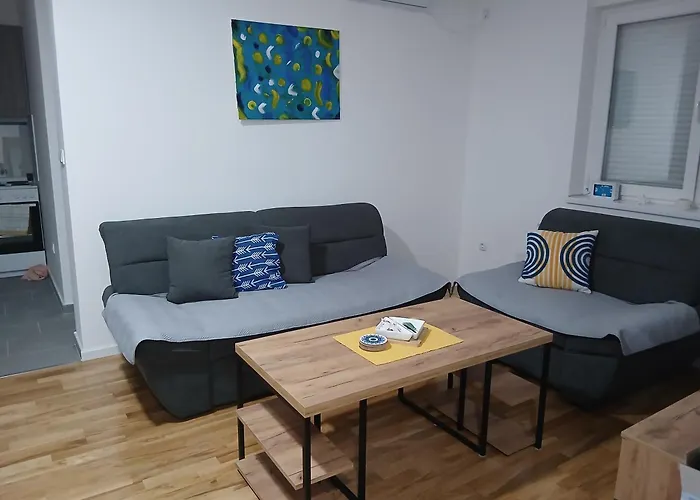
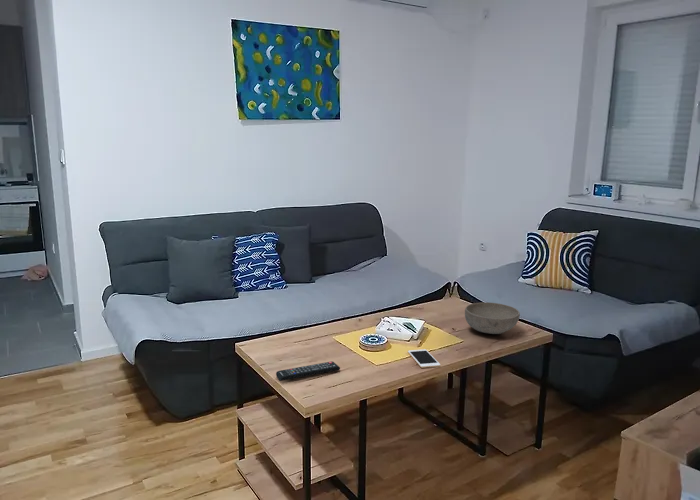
+ cell phone (423, 358)
+ remote control (308, 371)
+ bowl (491, 320)
